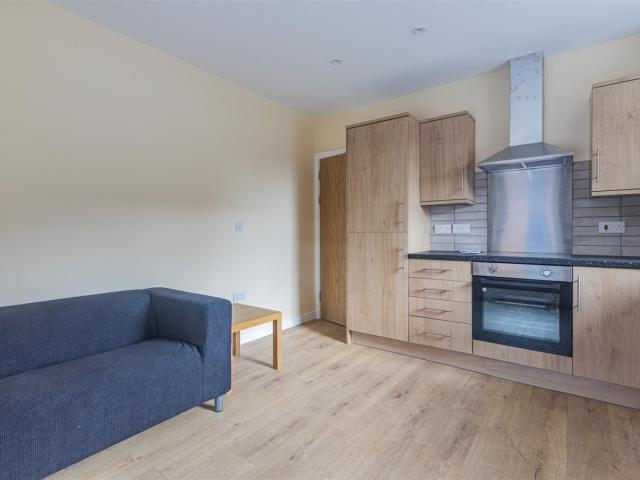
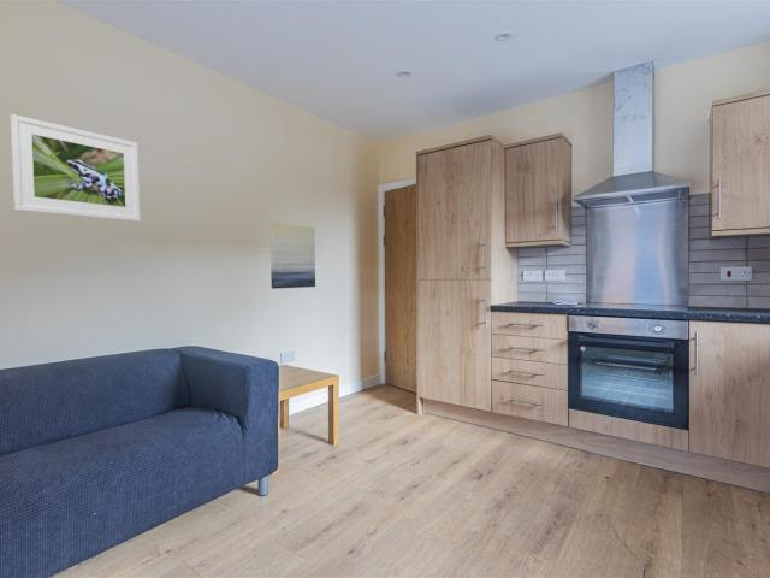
+ wall art (294, 256)
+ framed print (82, 173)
